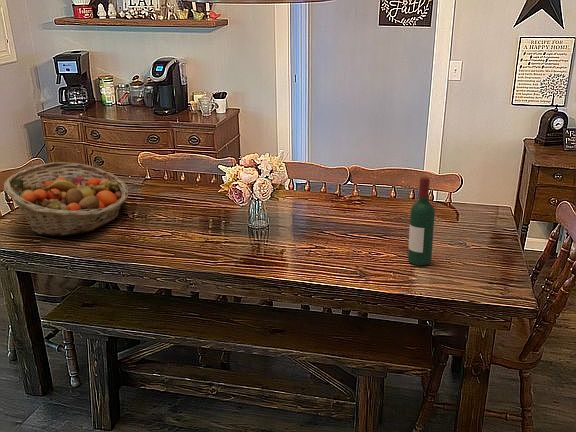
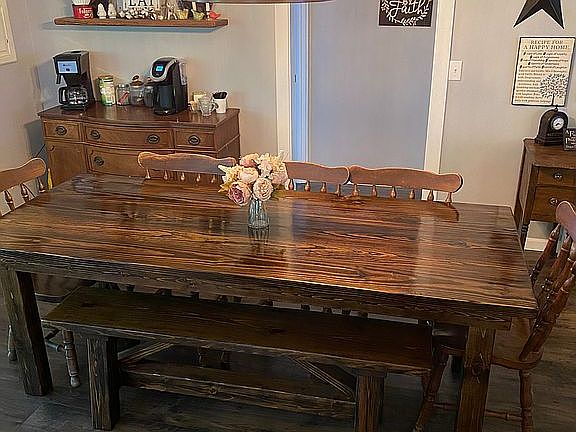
- wine bottle (422, 220)
- fruit basket (70, 196)
